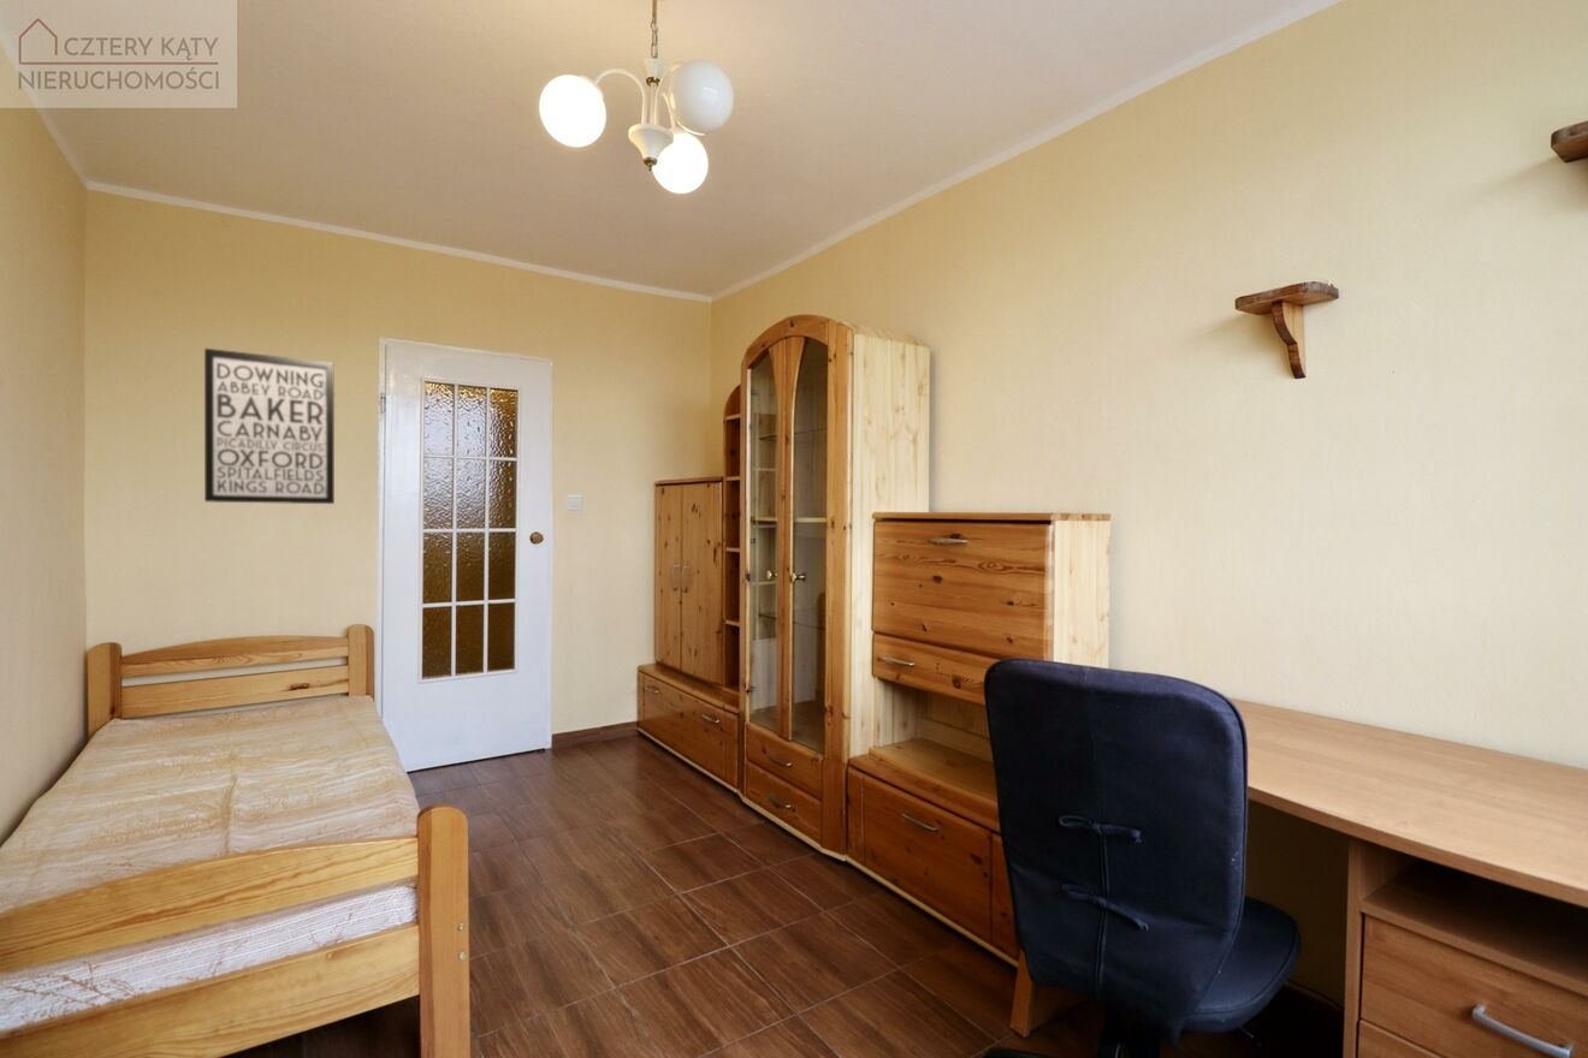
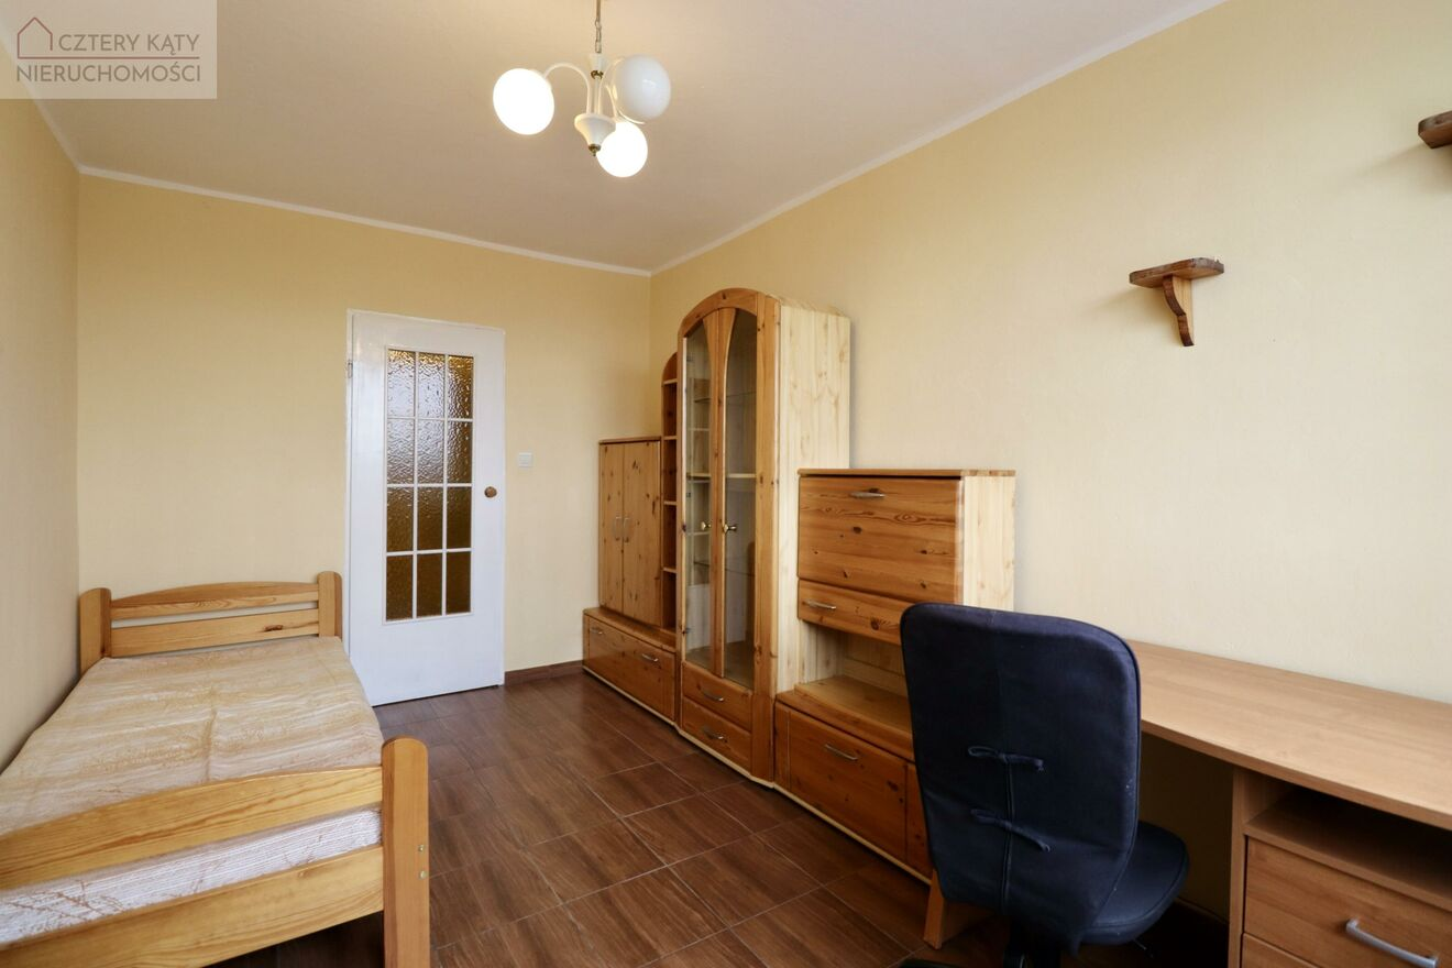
- wall art (272, 429)
